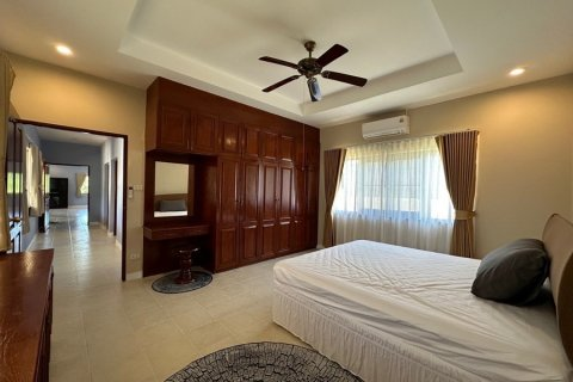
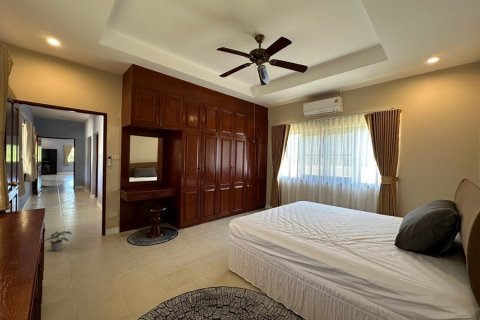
+ potted plant (58, 240)
